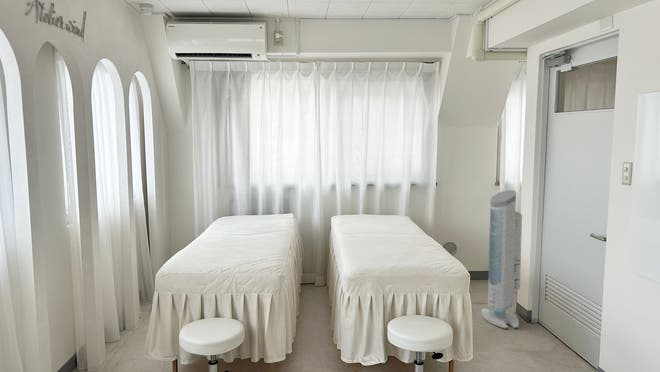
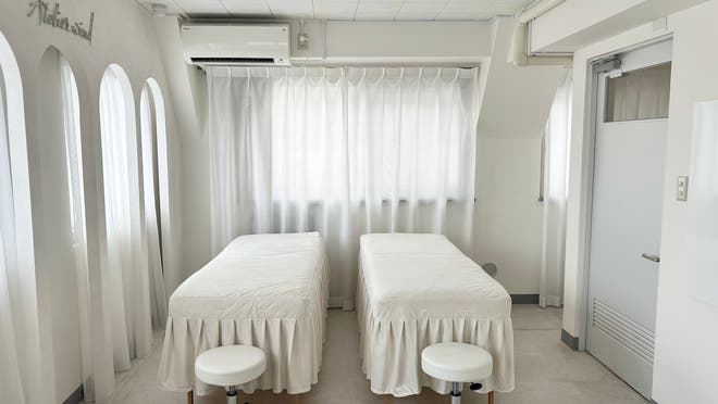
- air purifier (501, 255)
